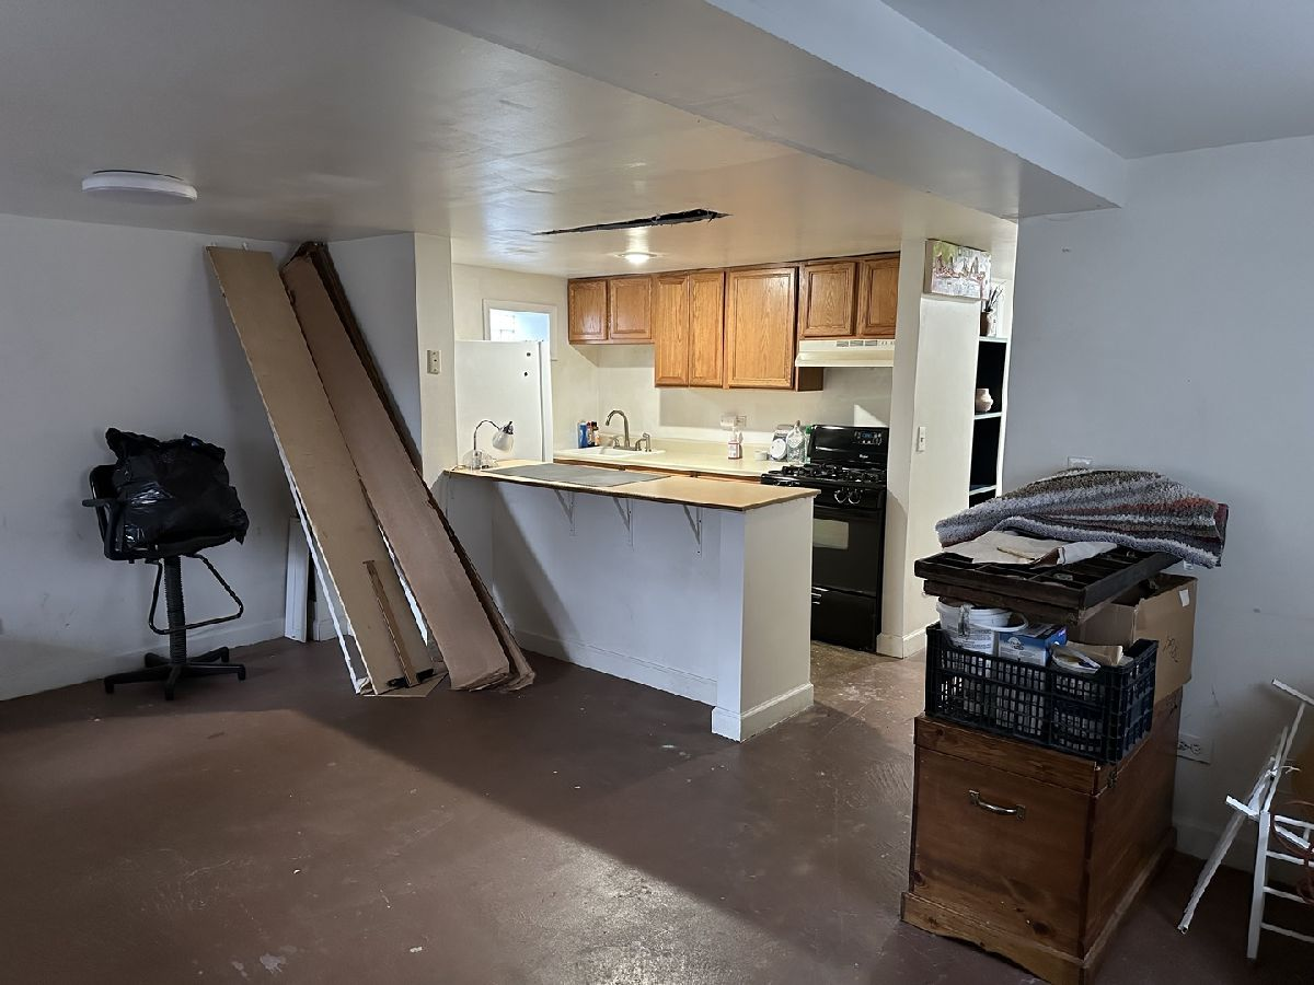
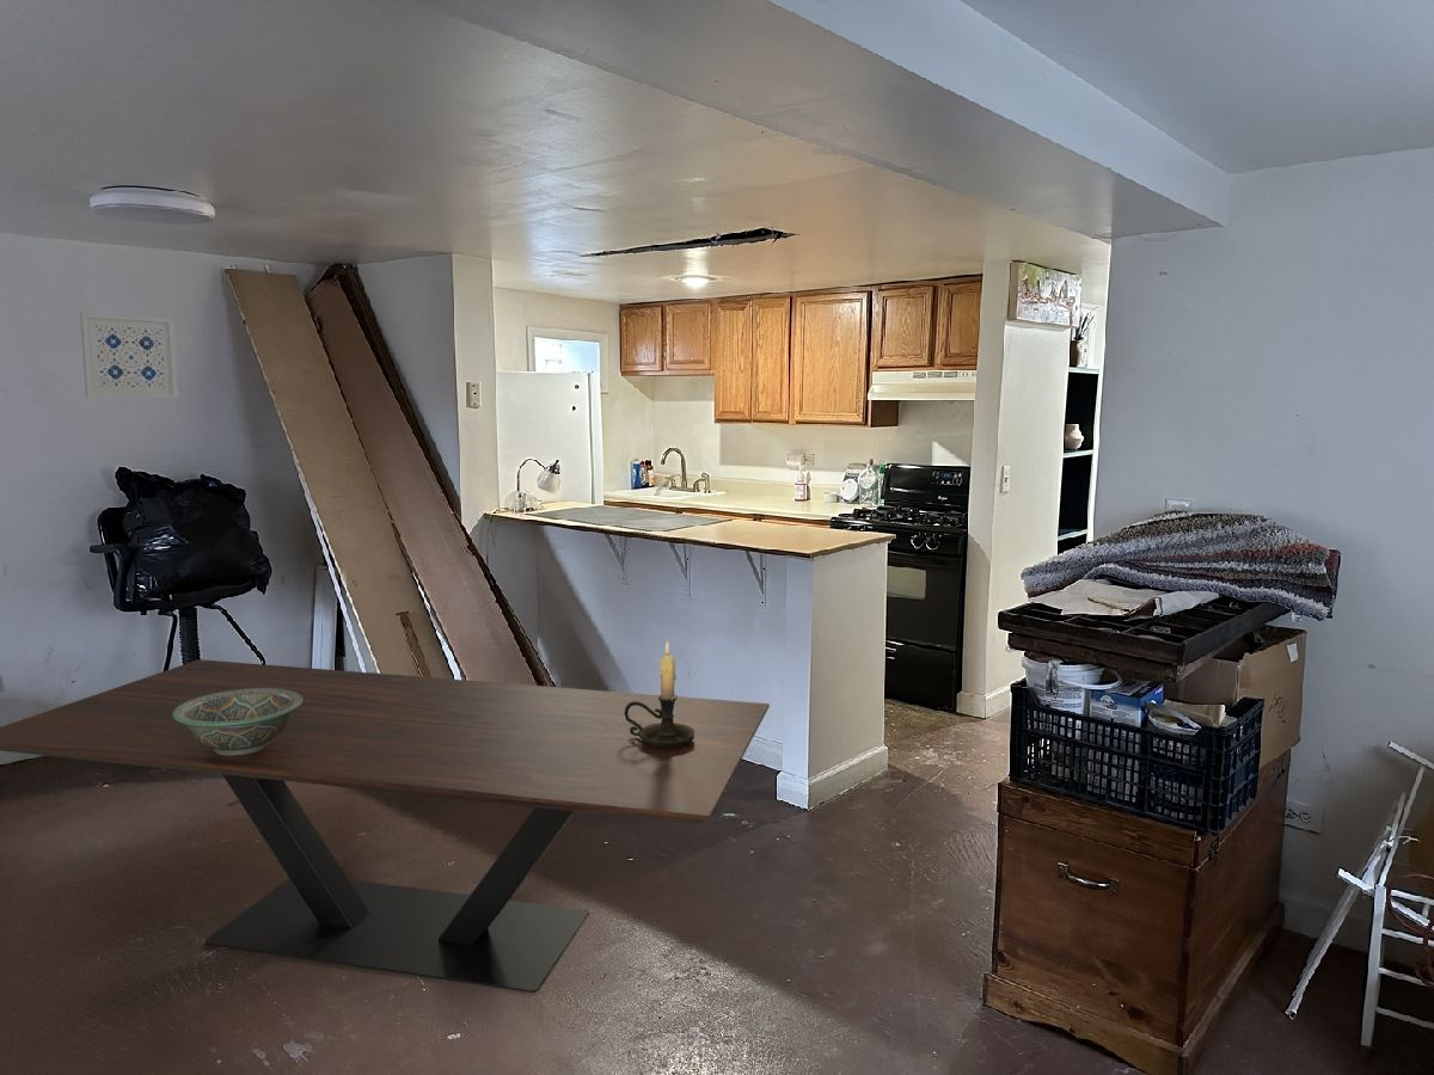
+ dining table (406, 793)
+ decorative bowl (240, 725)
+ wall art (130, 356)
+ candle holder (661, 688)
